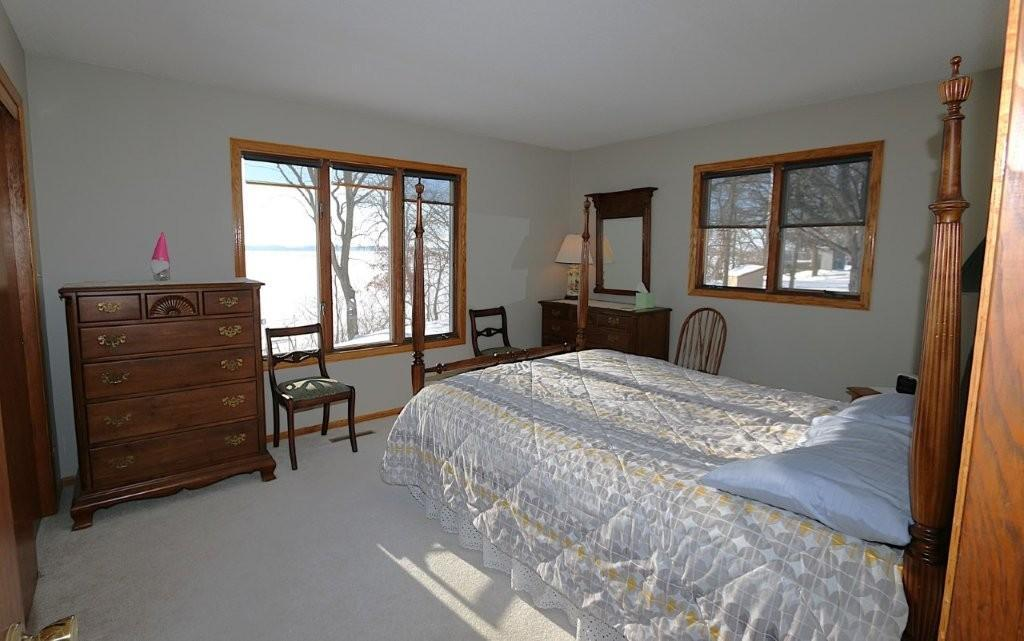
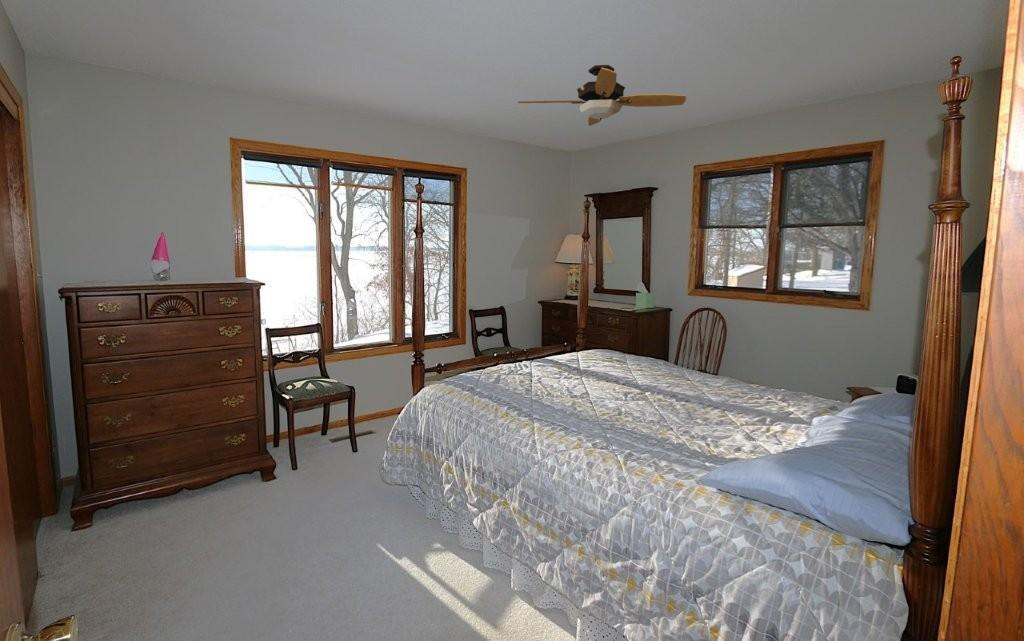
+ ceiling fan (600, 95)
